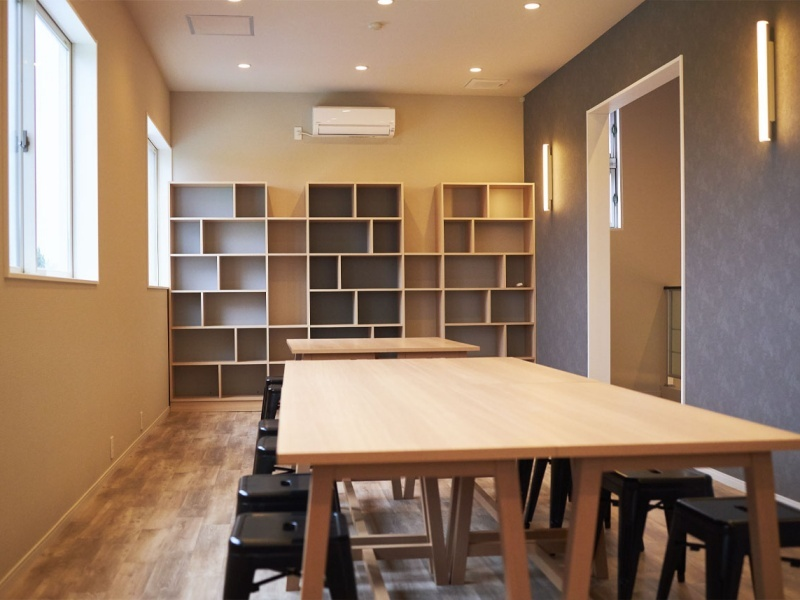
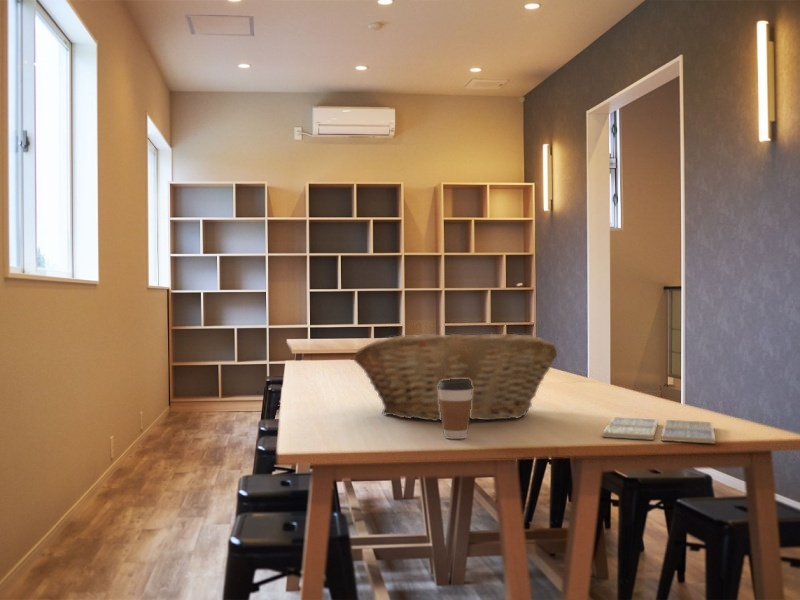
+ fruit basket (455, 372)
+ drink coaster (656, 429)
+ coffee cup (455, 408)
